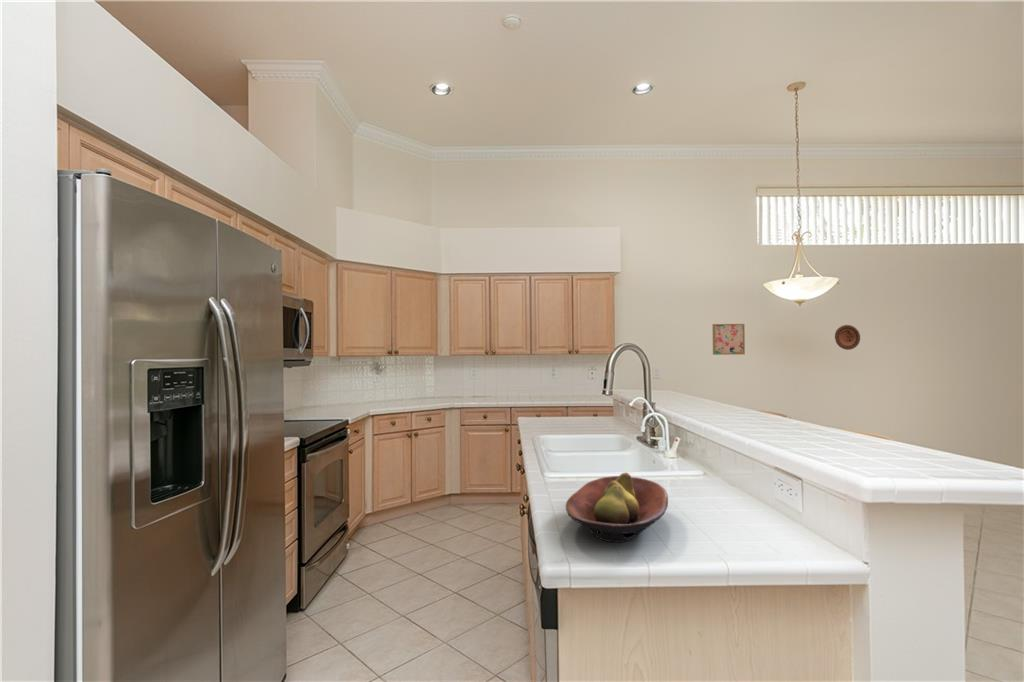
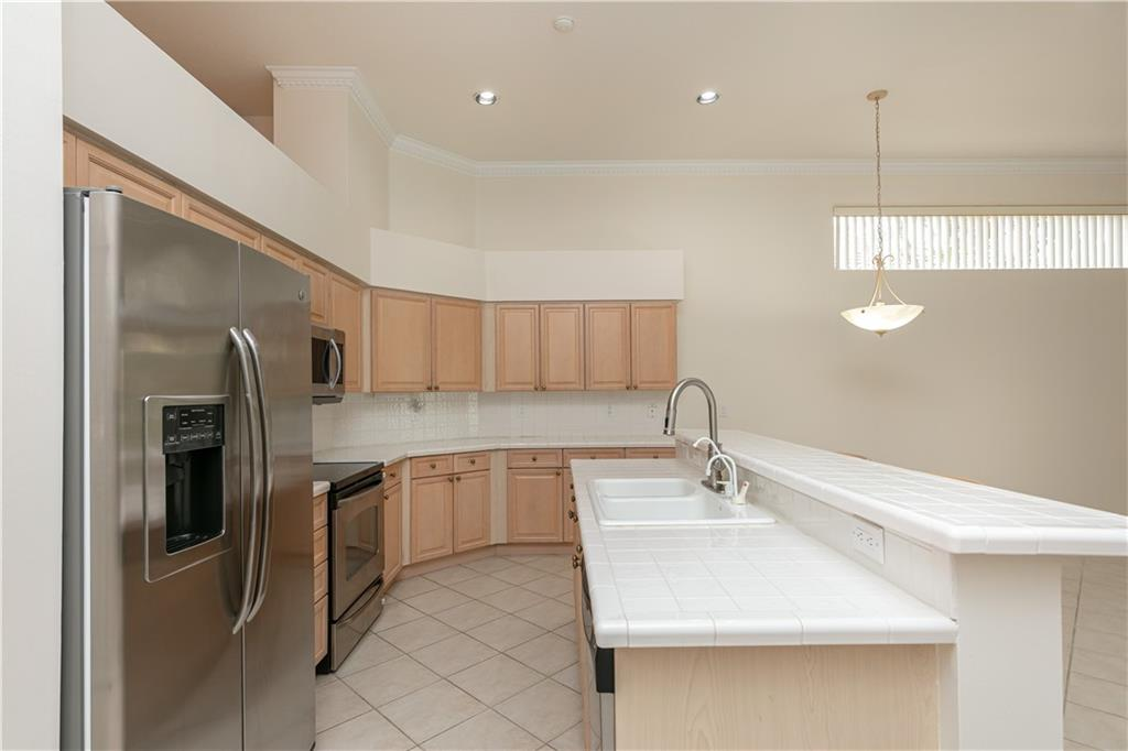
- decorative plate (847, 337)
- wall art (728, 339)
- fruit bowl (618, 499)
